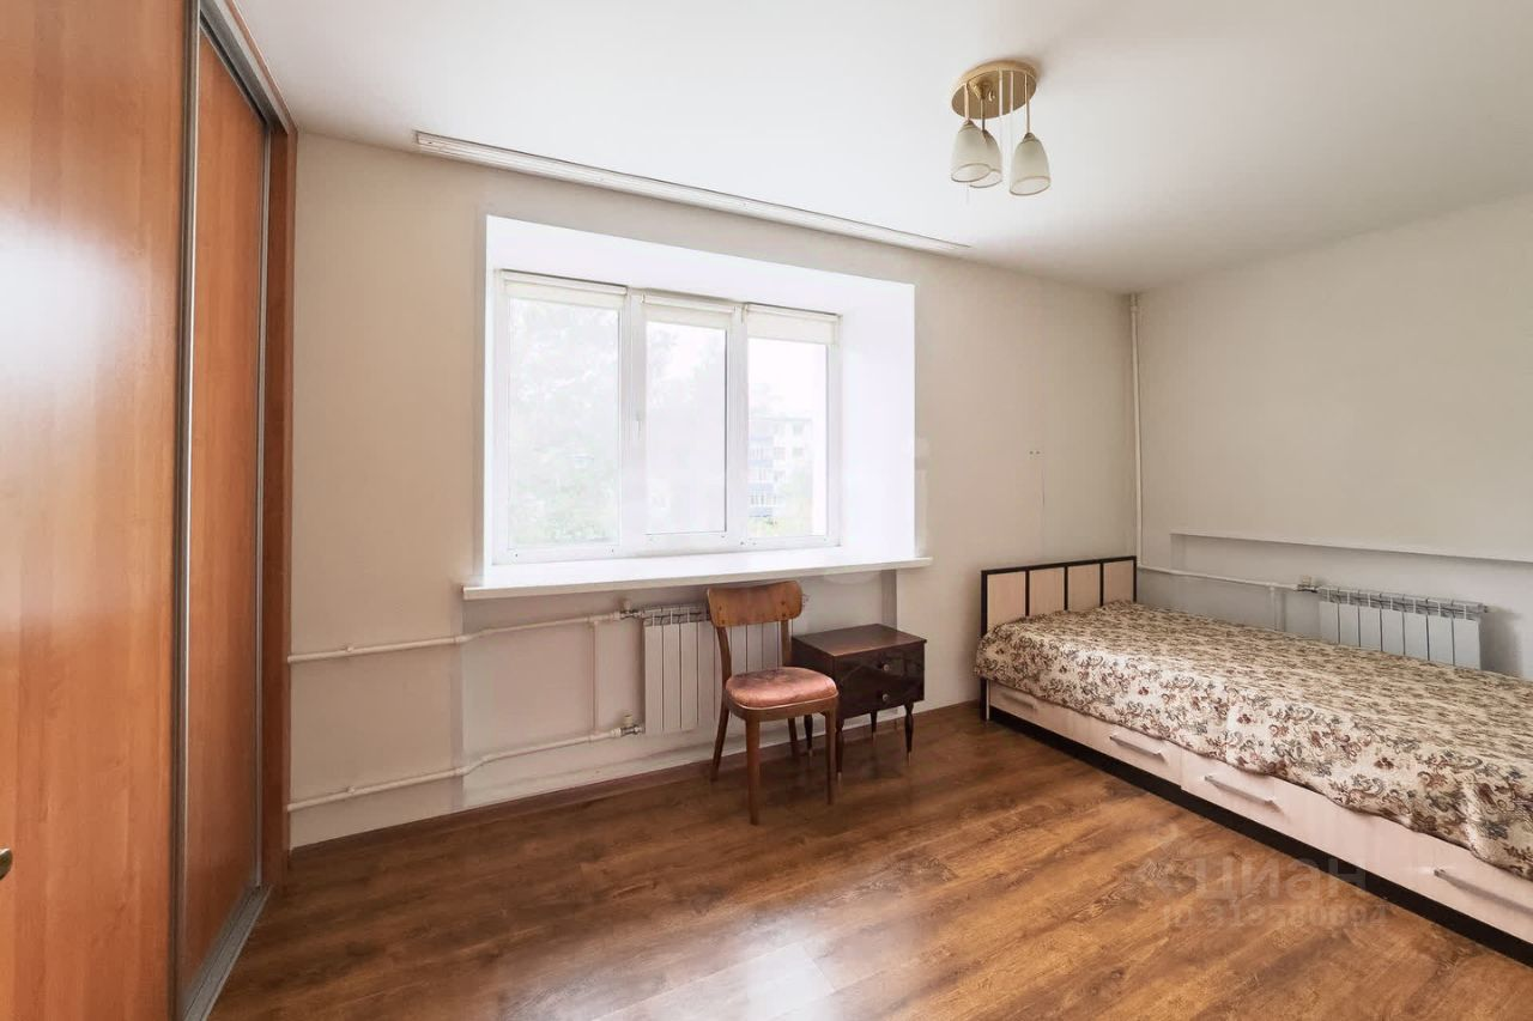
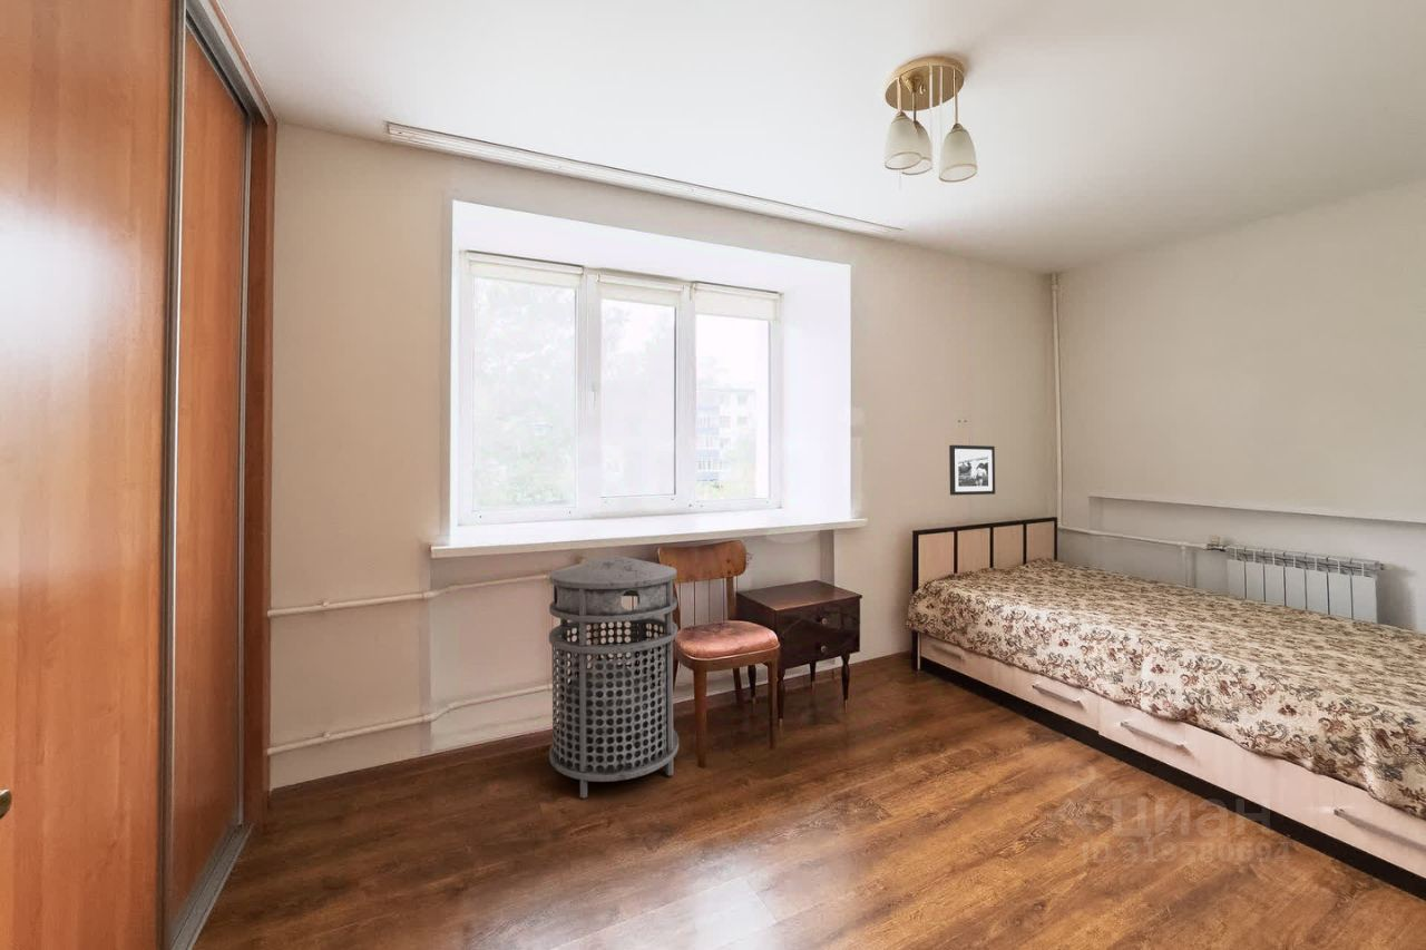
+ trash can (614, 658)
+ picture frame (973, 470)
